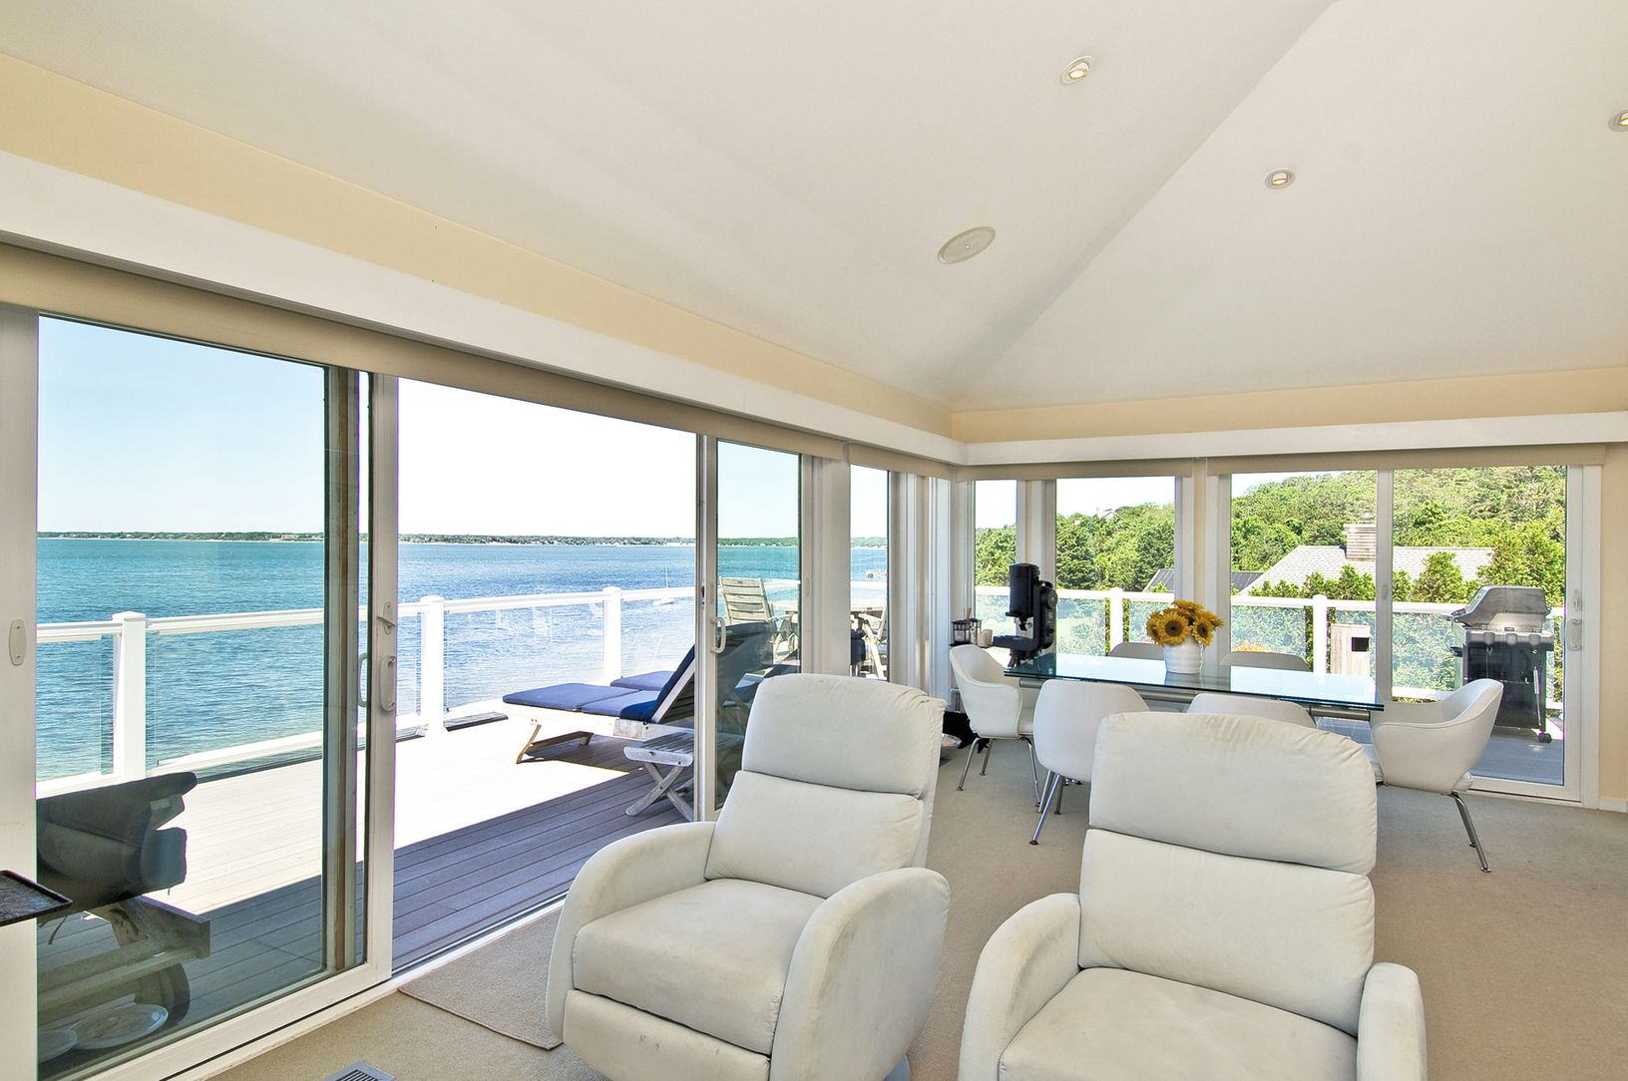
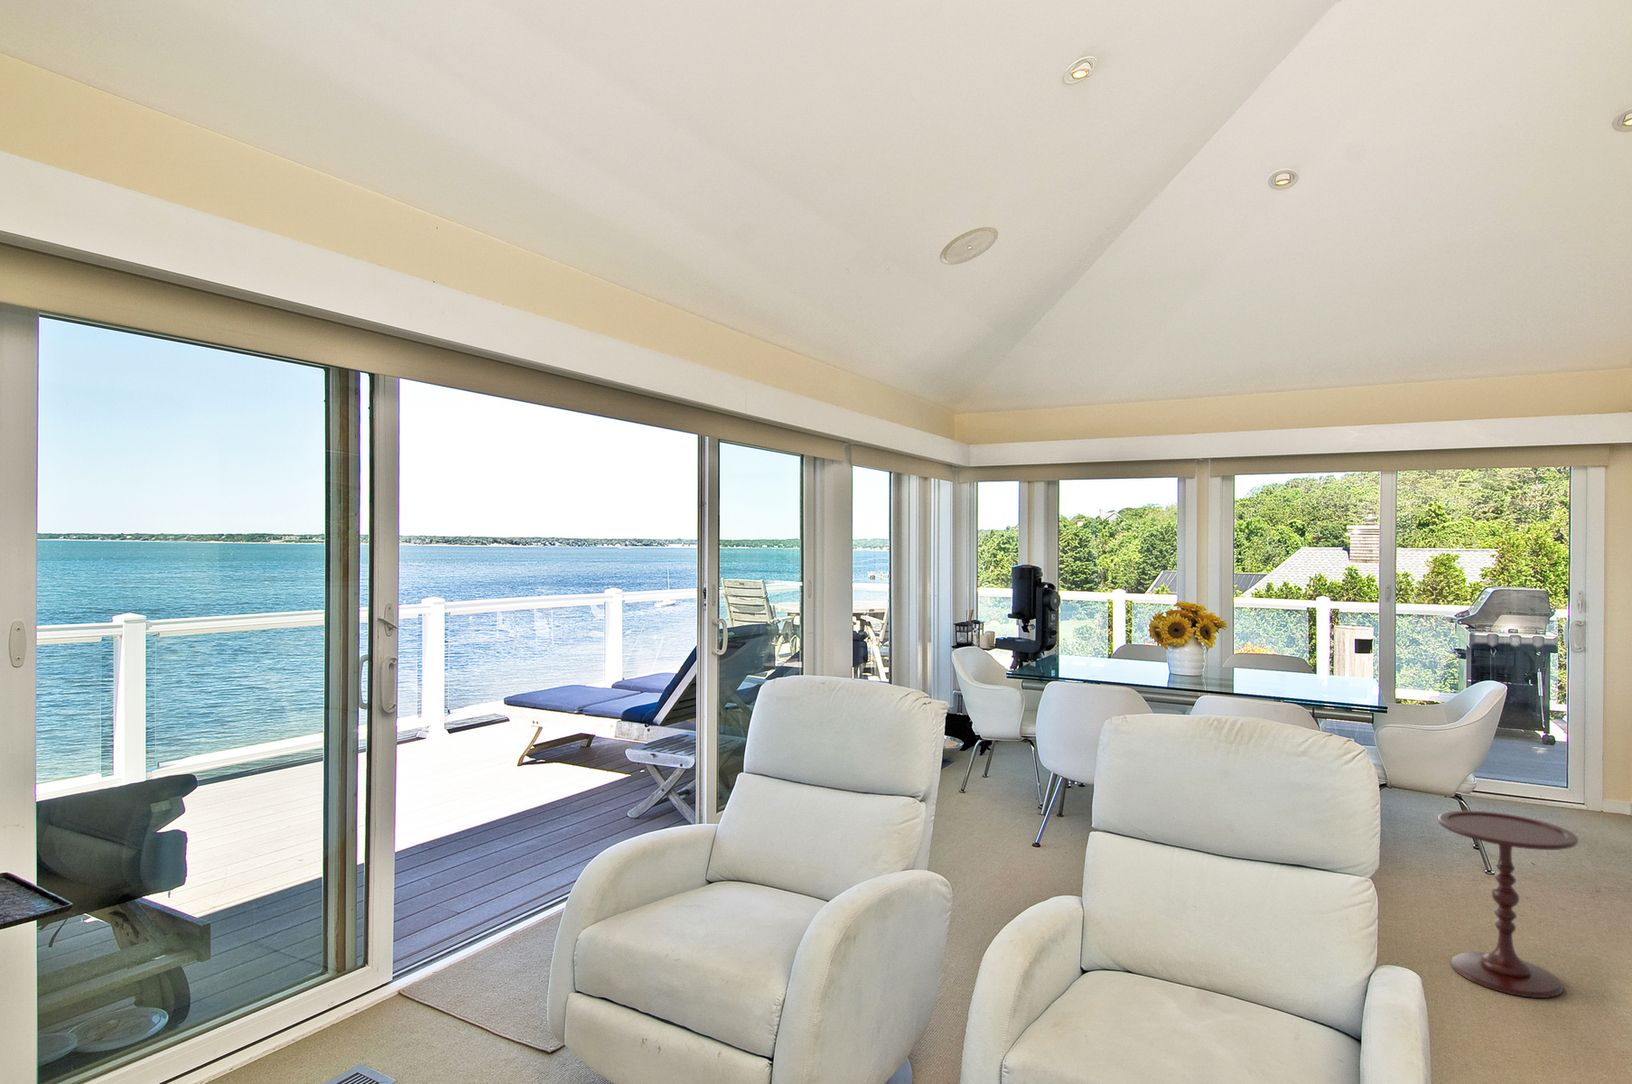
+ side table (1505, 901)
